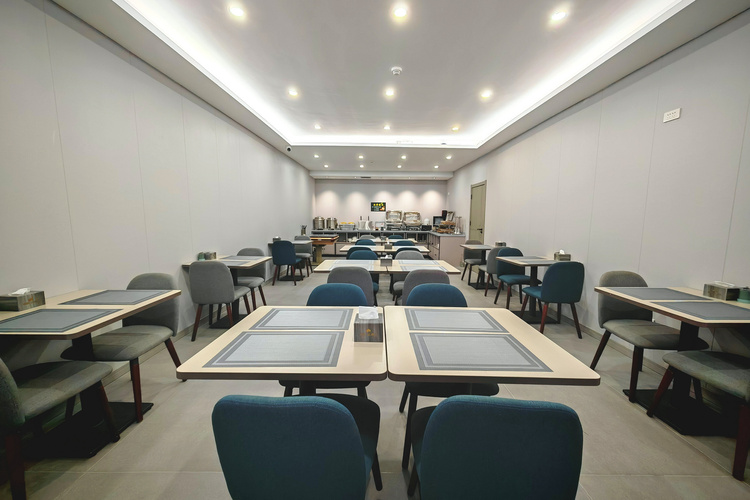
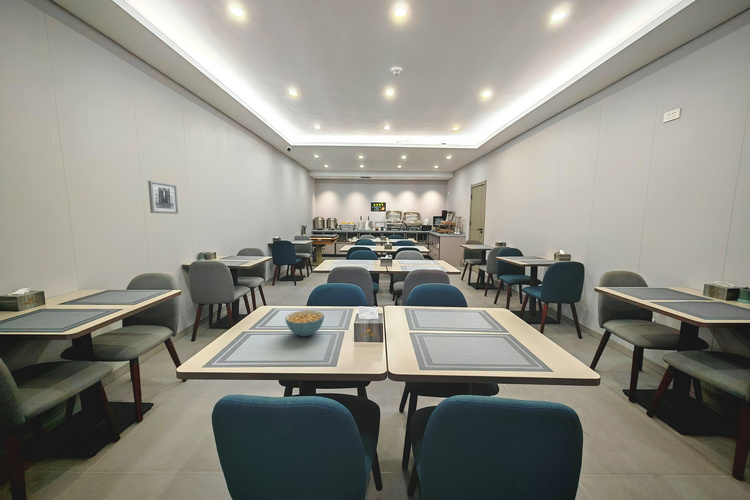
+ wall art (164, 198)
+ cereal bowl (305, 325)
